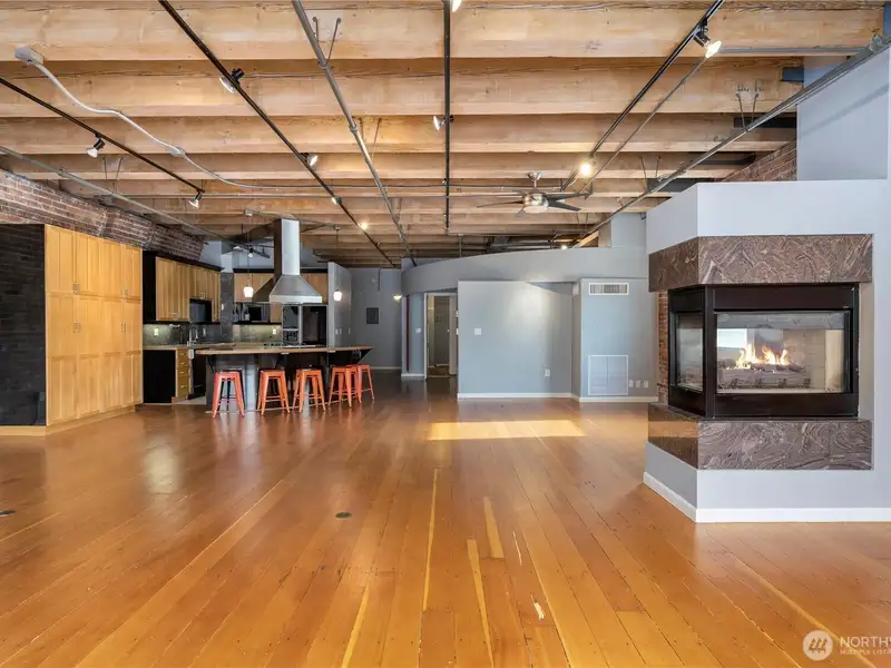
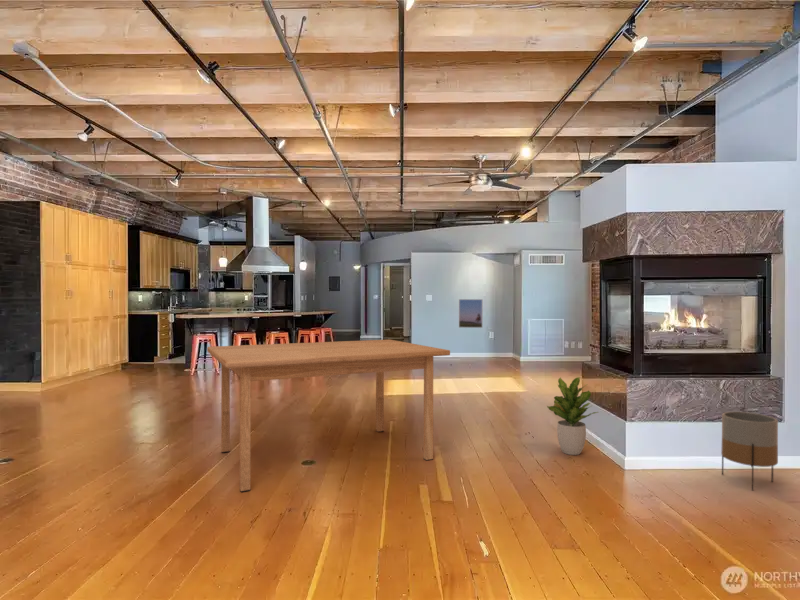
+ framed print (470, 313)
+ table (325, 375)
+ planter (749, 449)
+ potted plant (569, 414)
